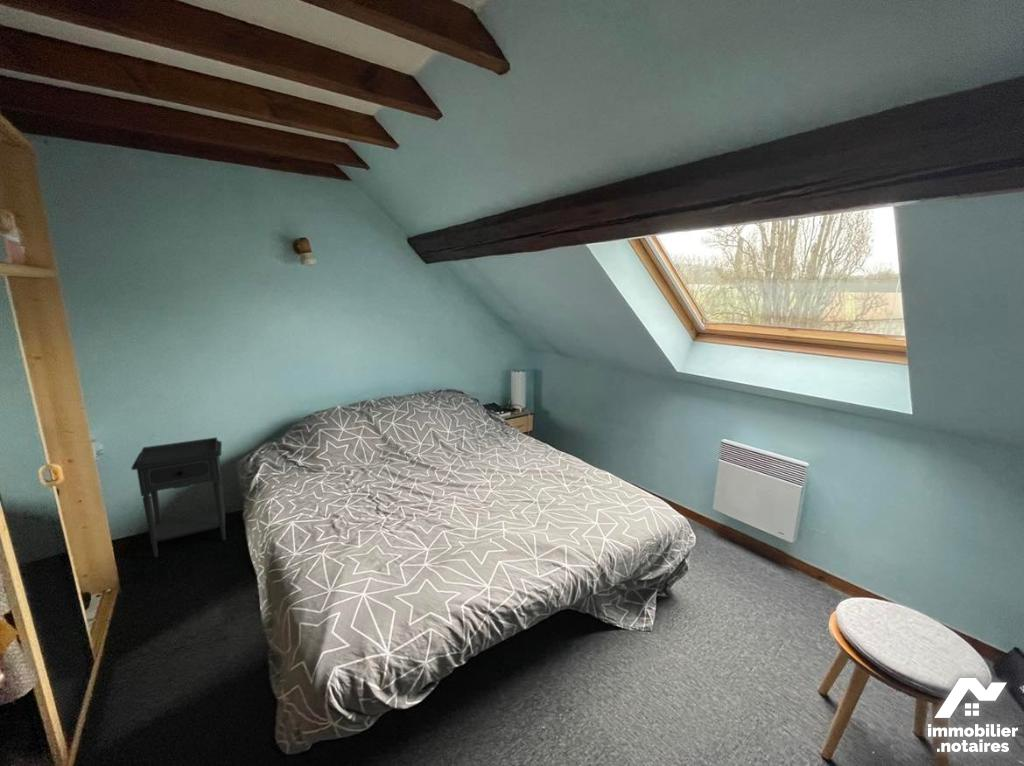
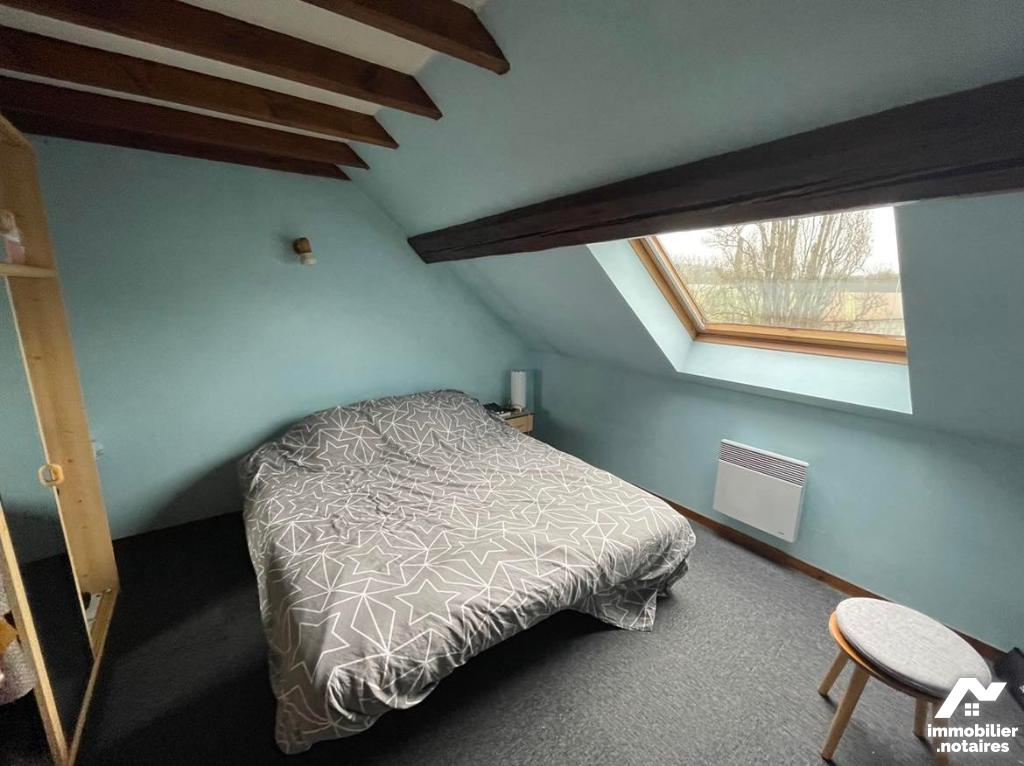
- nightstand (186, 486)
